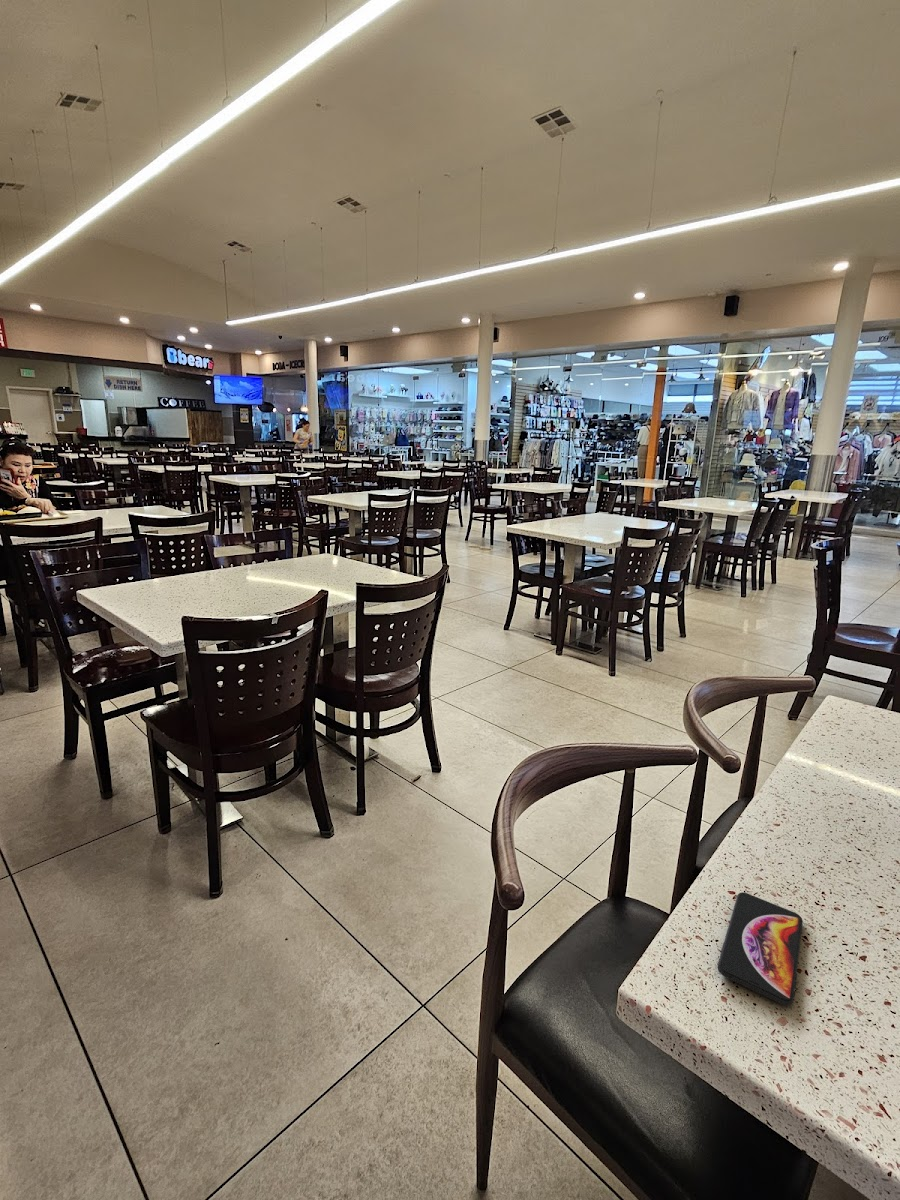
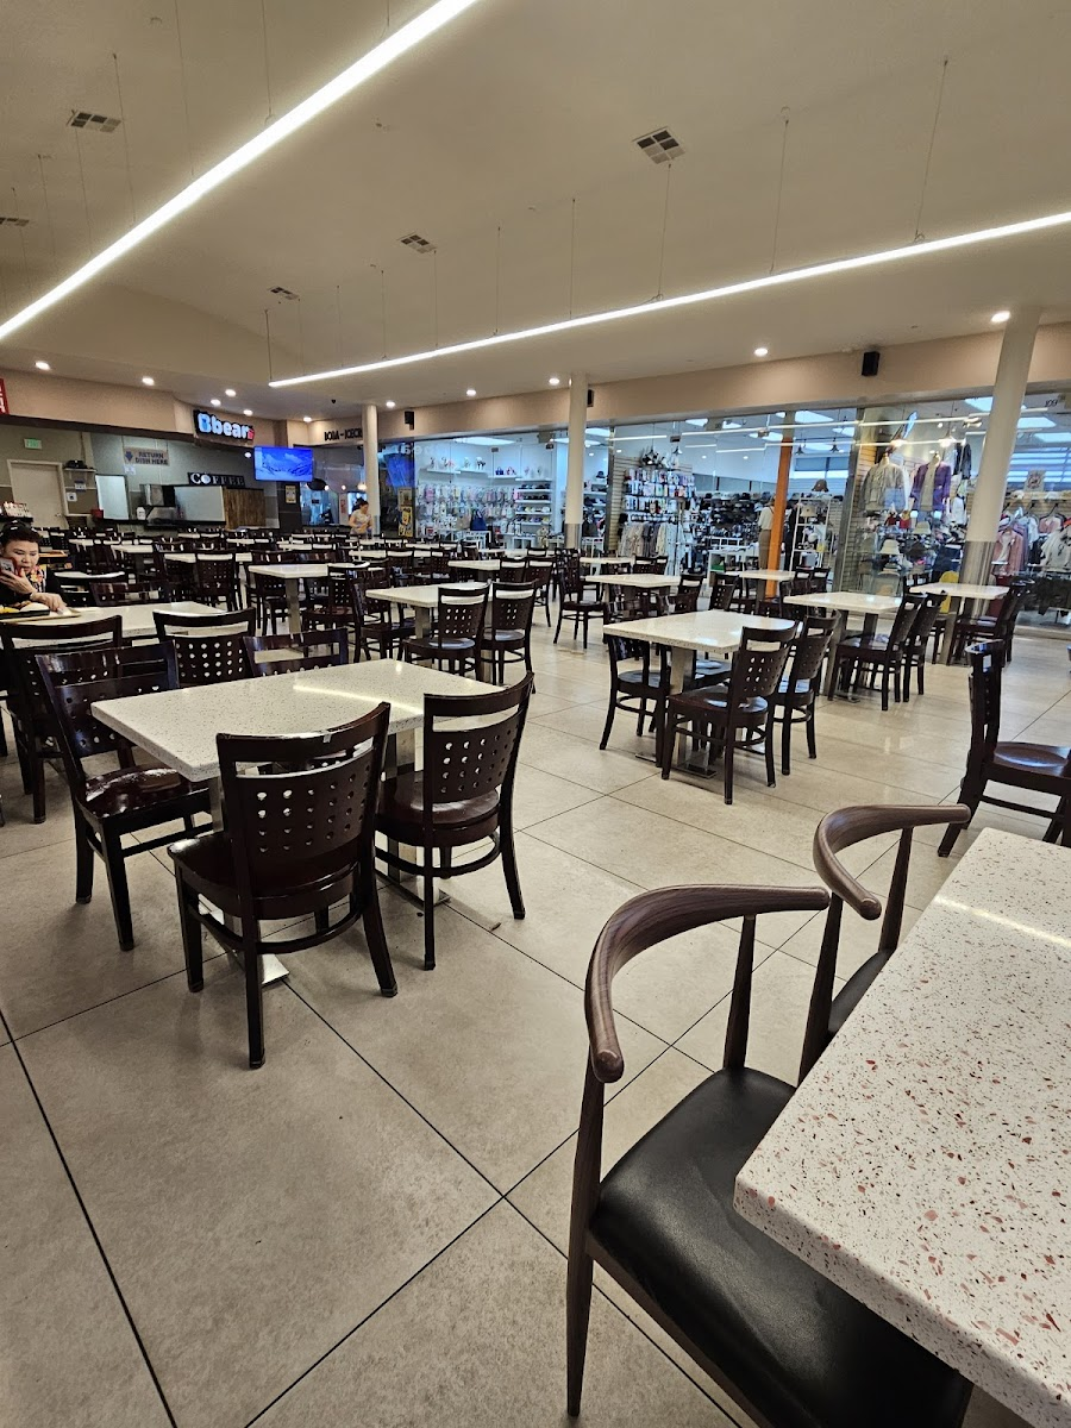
- smartphone (762, 942)
